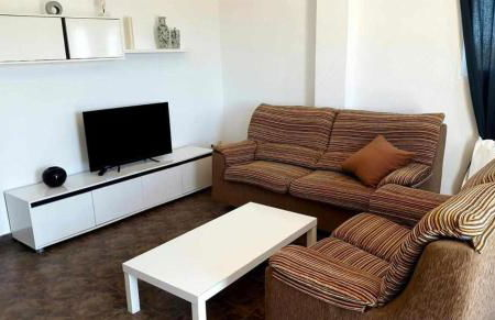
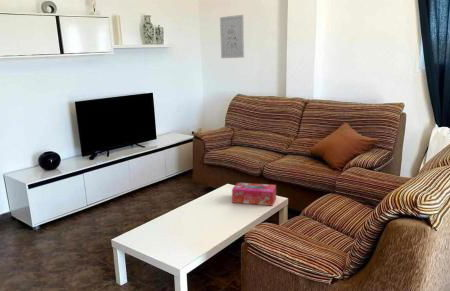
+ tissue box (254, 193)
+ wall art (231, 37)
